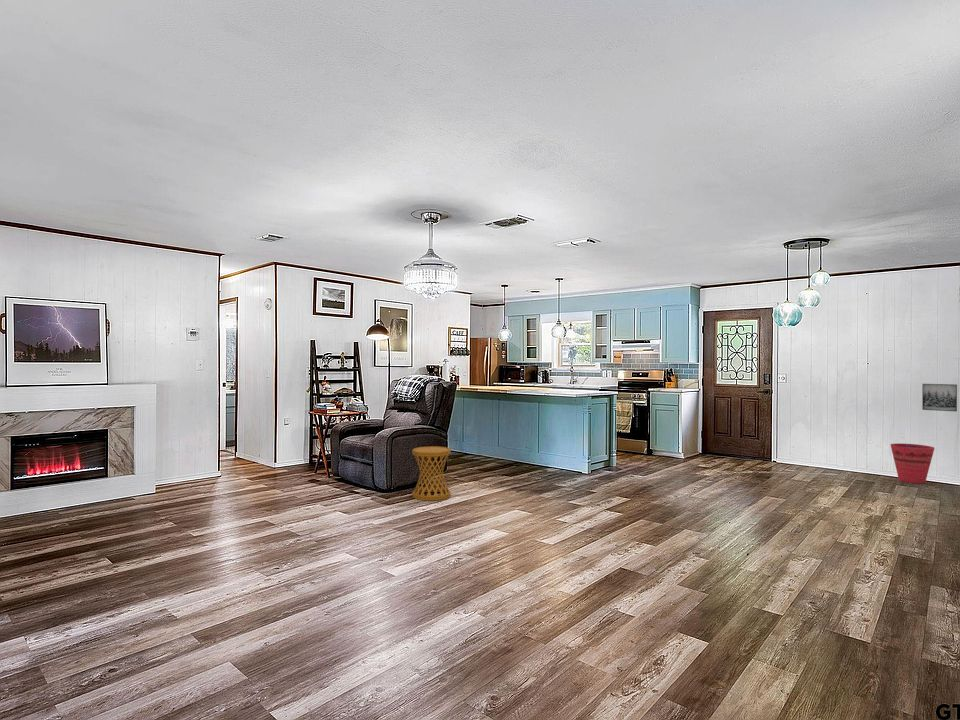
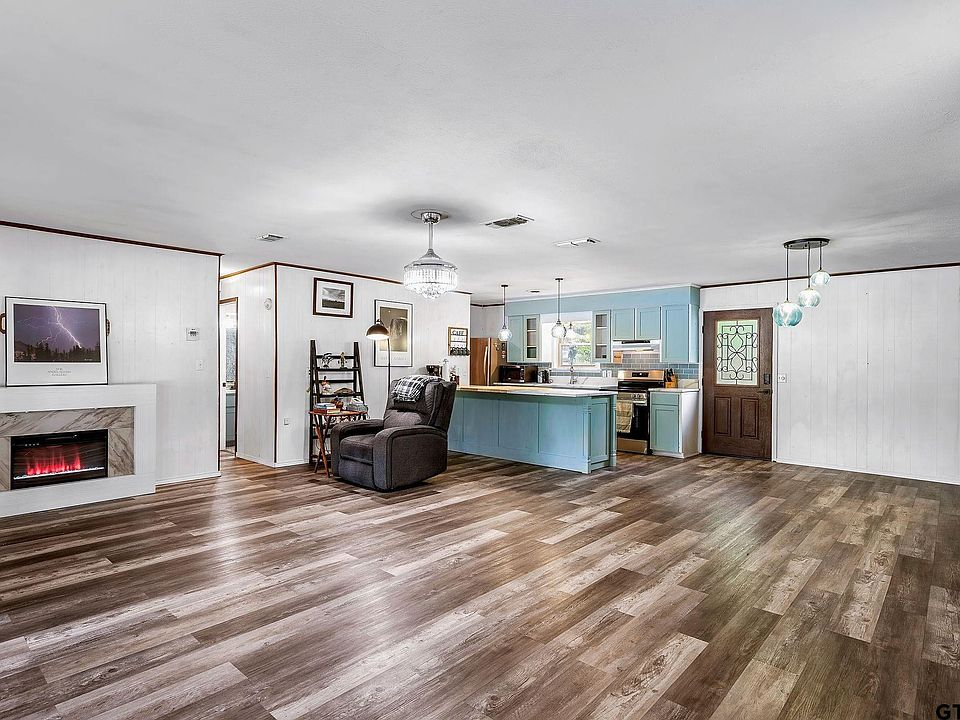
- side table (431, 472)
- bucket (911, 463)
- wall art (939, 397)
